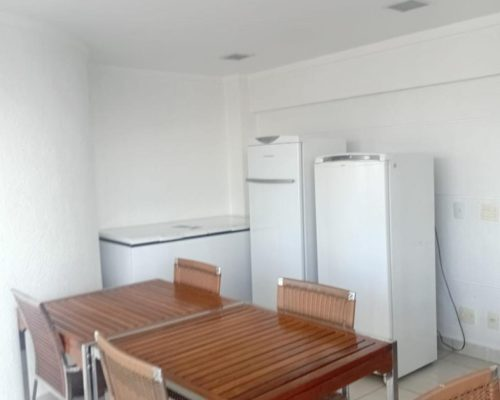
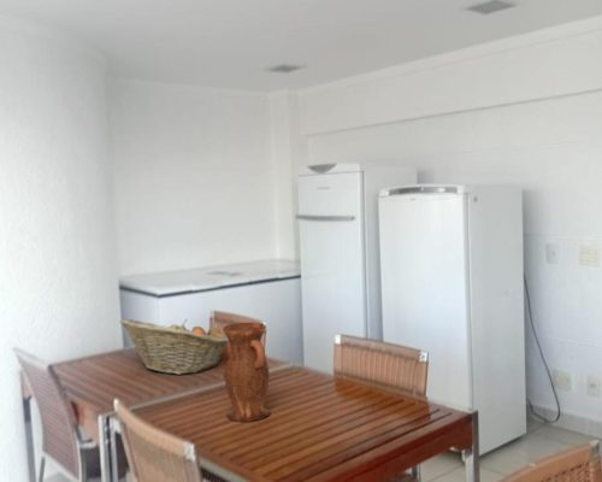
+ pitcher (246, 370)
+ fruit basket (175, 340)
